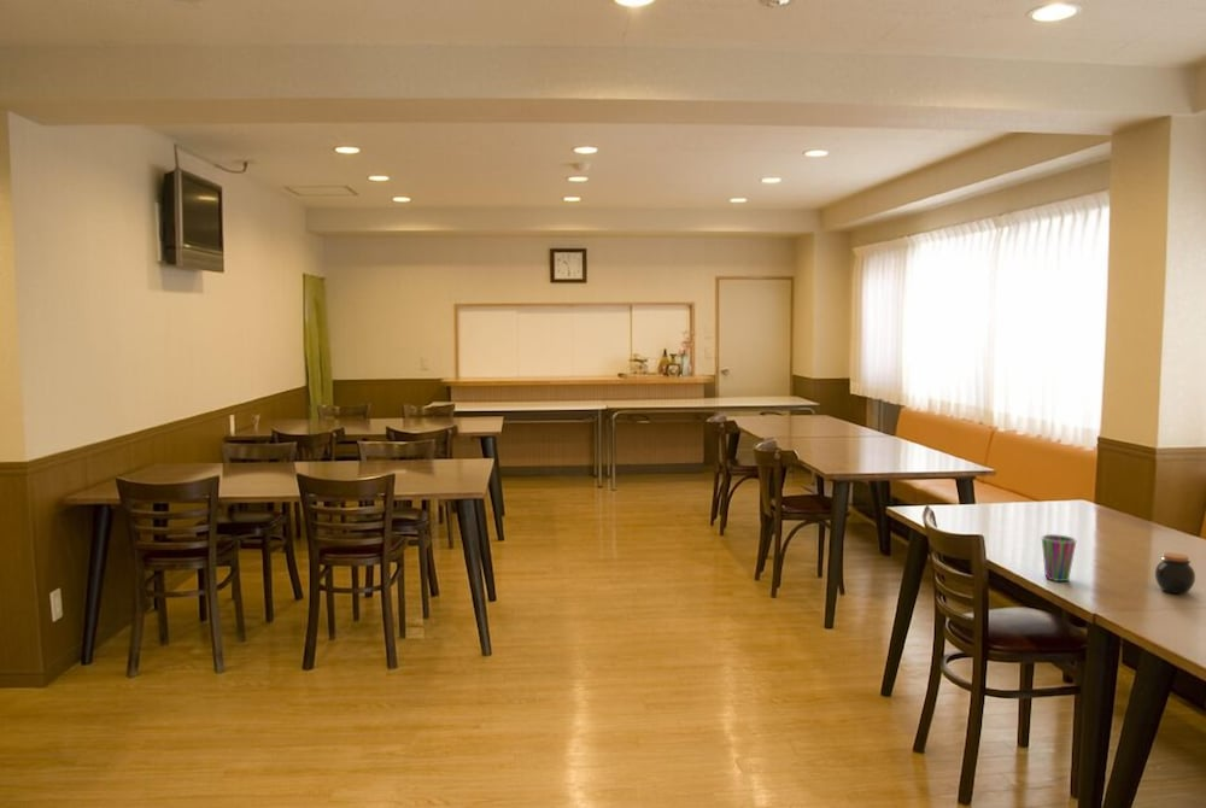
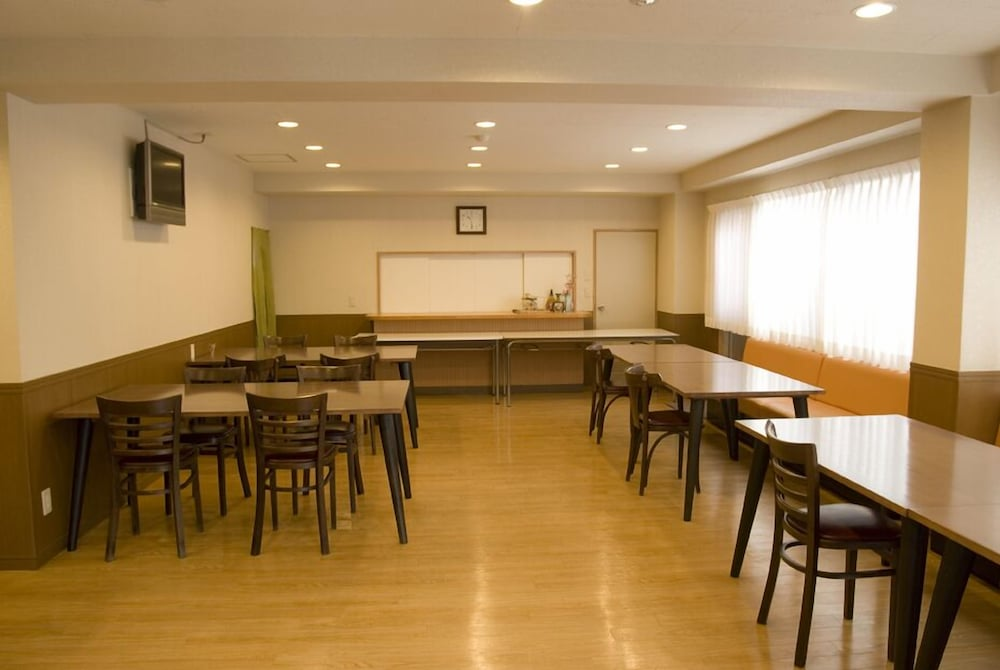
- jar (1175, 573)
- cup (1058, 558)
